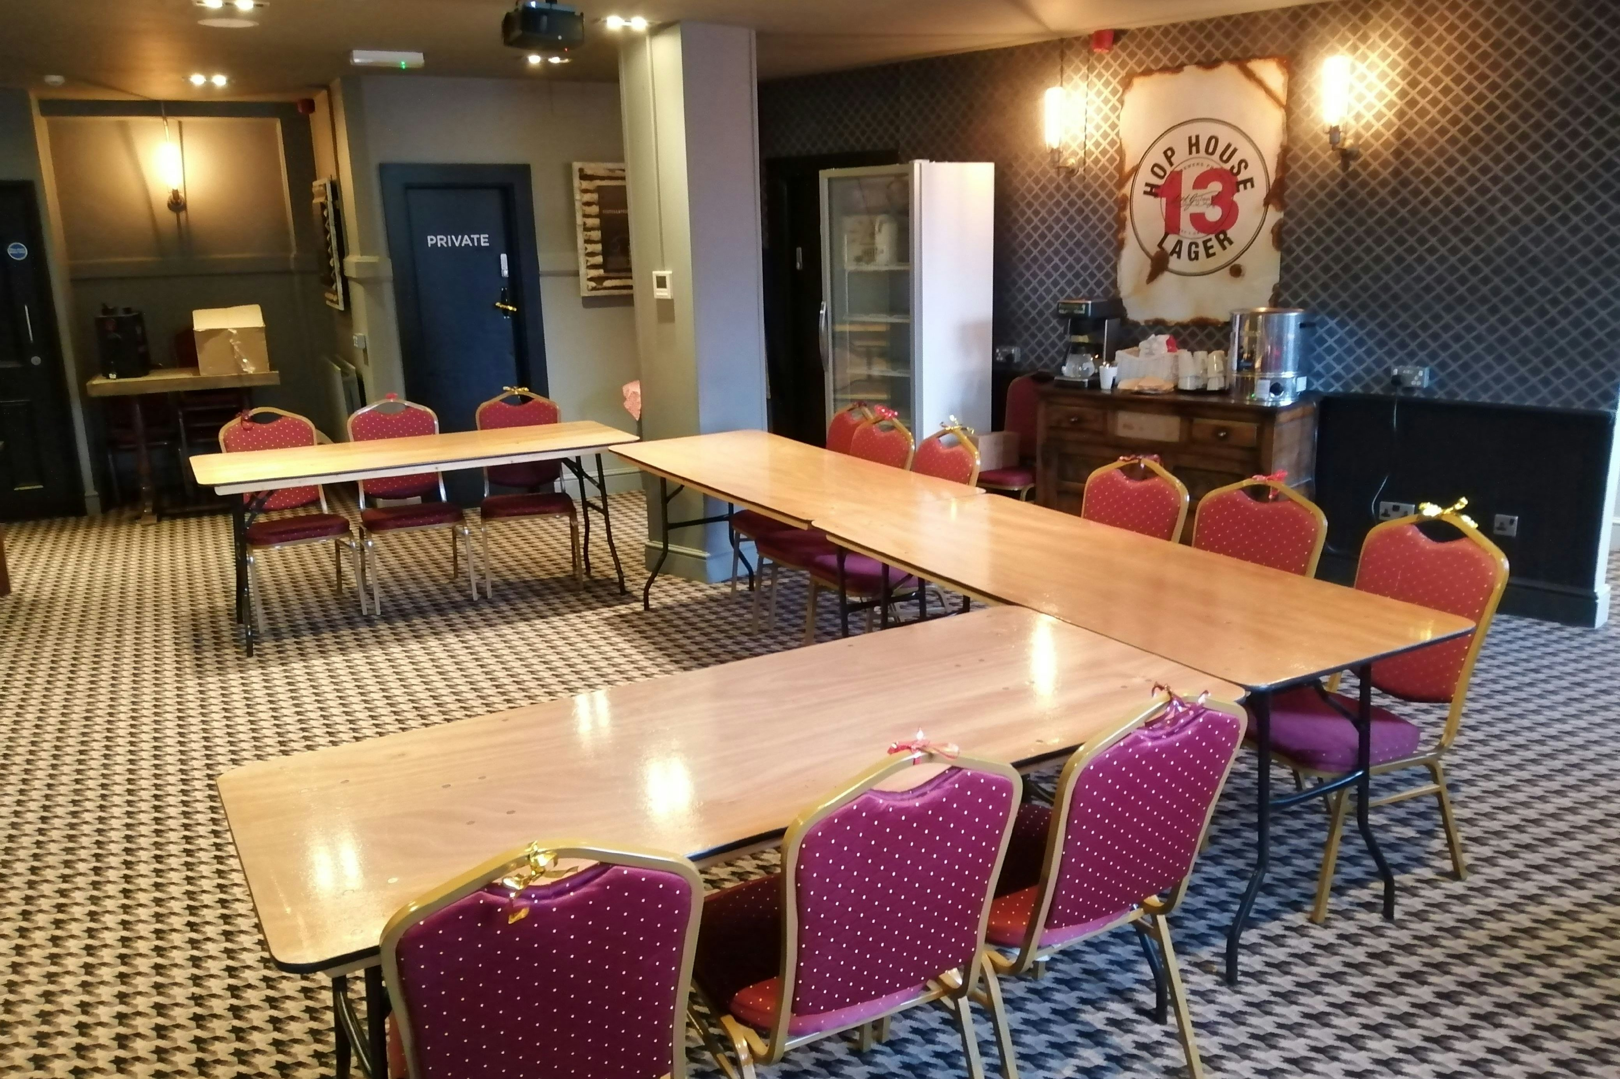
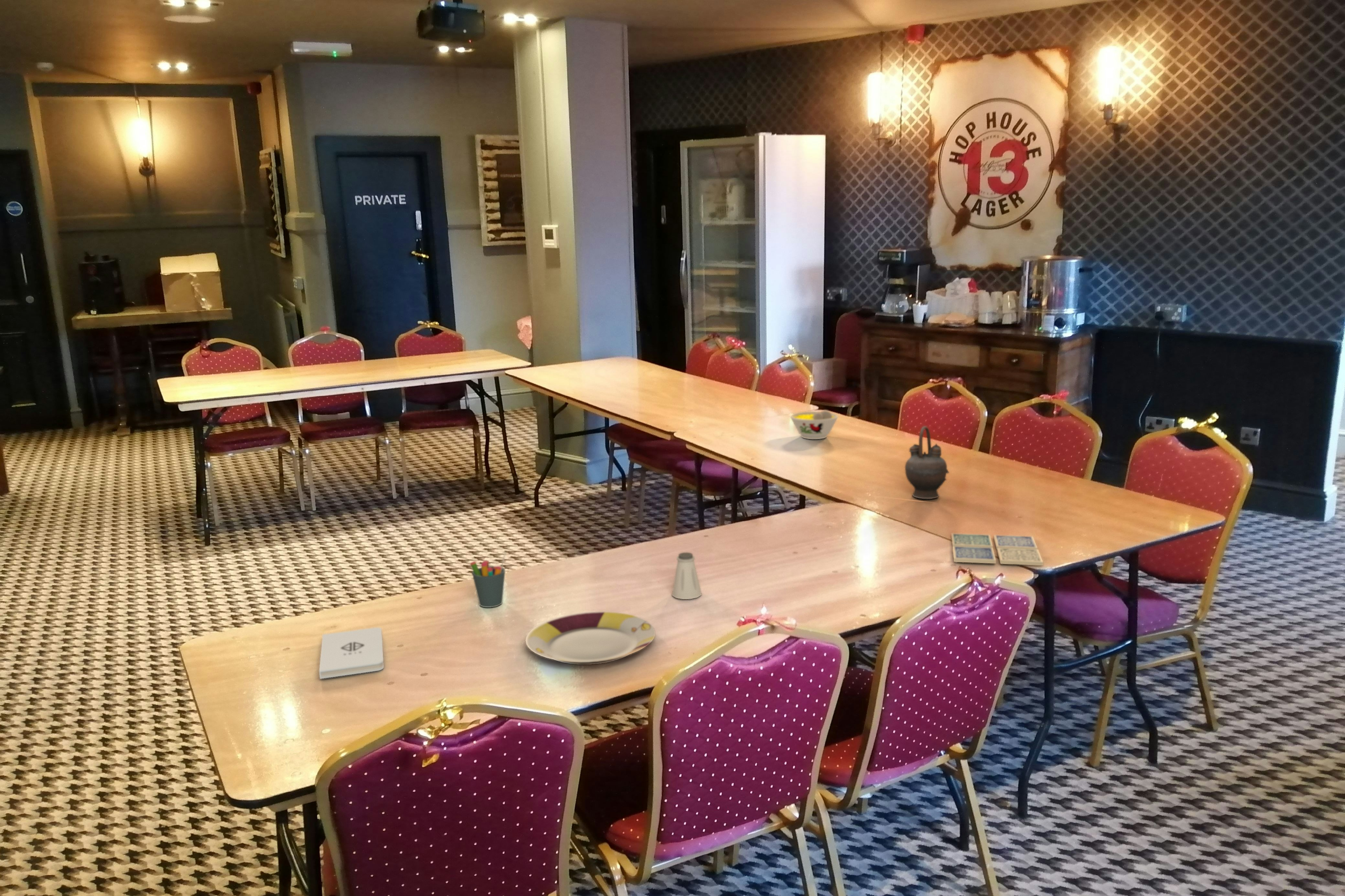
+ drink coaster (996, 548)
+ teapot (928, 461)
+ saltshaker (686, 574)
+ pen holder (489, 579)
+ plate (591, 640)
+ bowl (814, 423)
+ notepad (352, 651)
